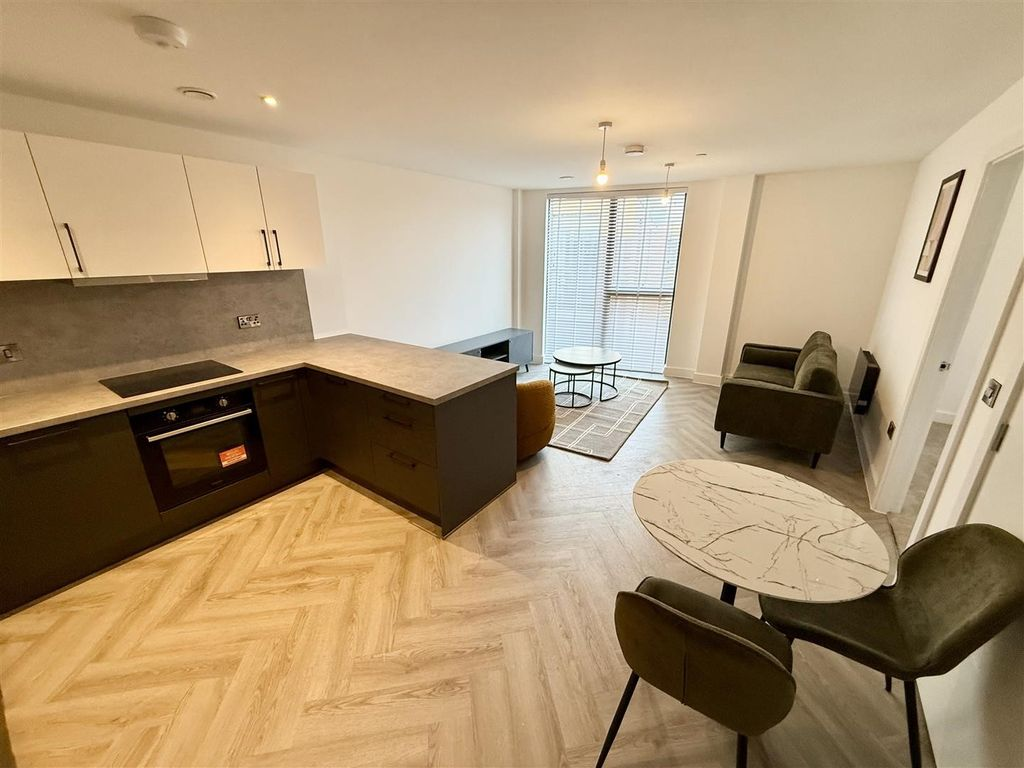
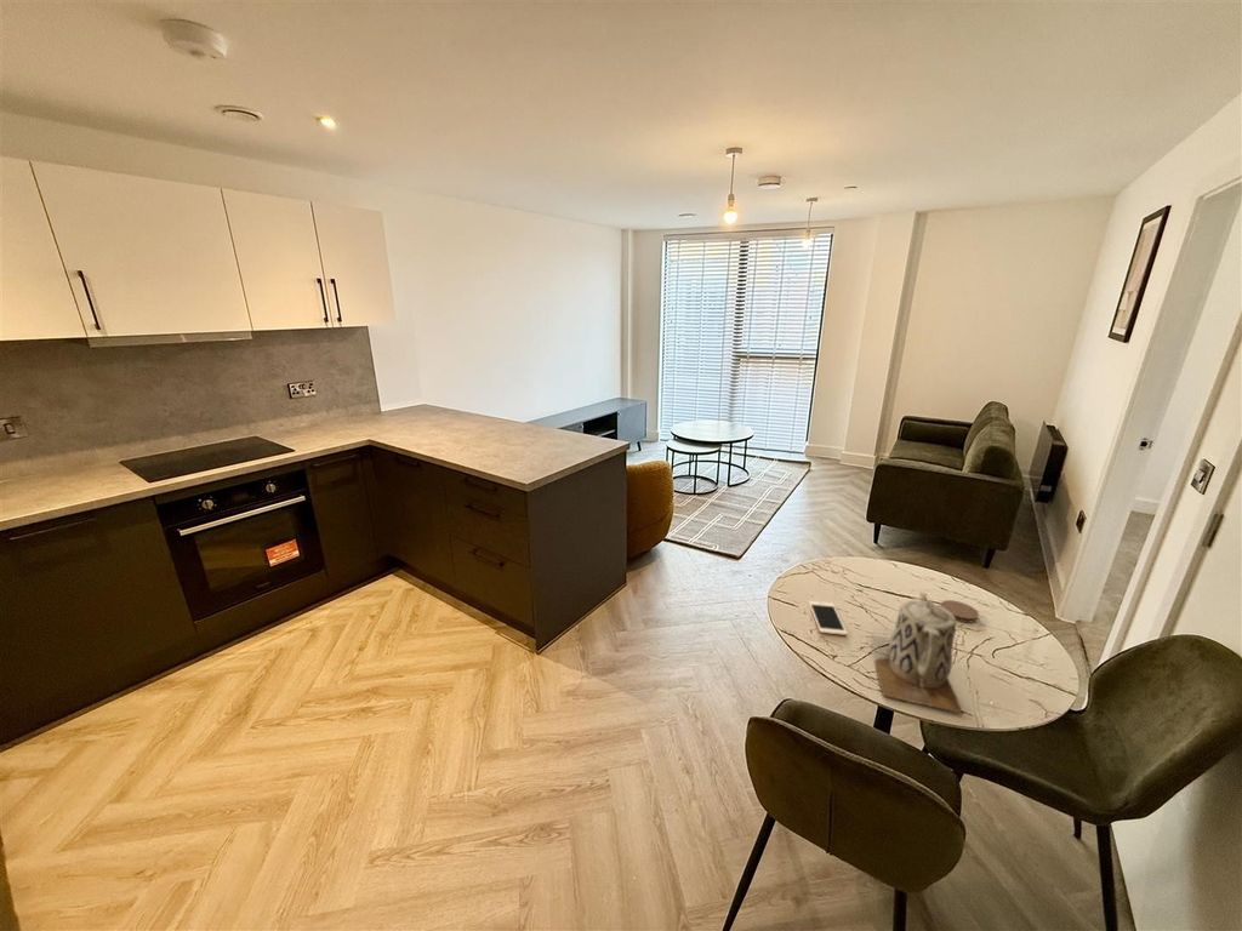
+ cell phone (826, 617)
+ coaster (958, 611)
+ teapot (918, 636)
